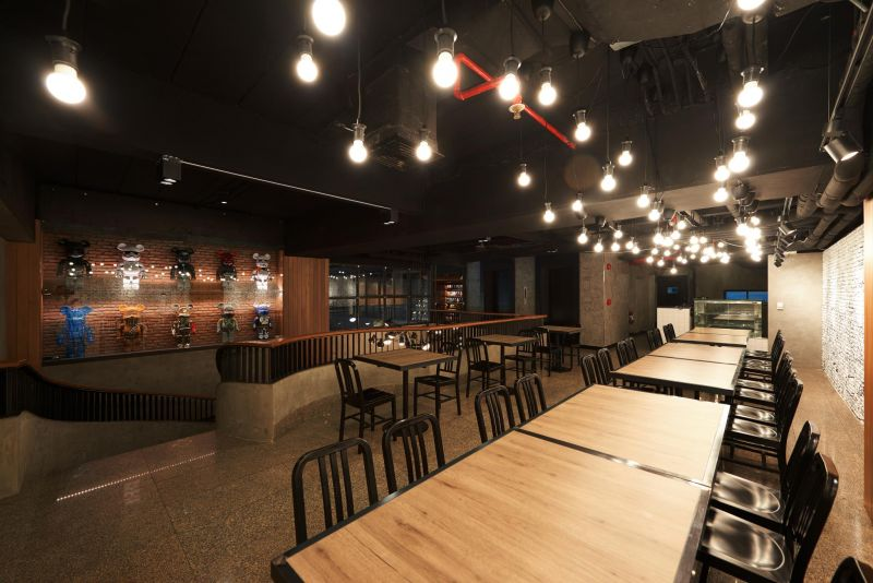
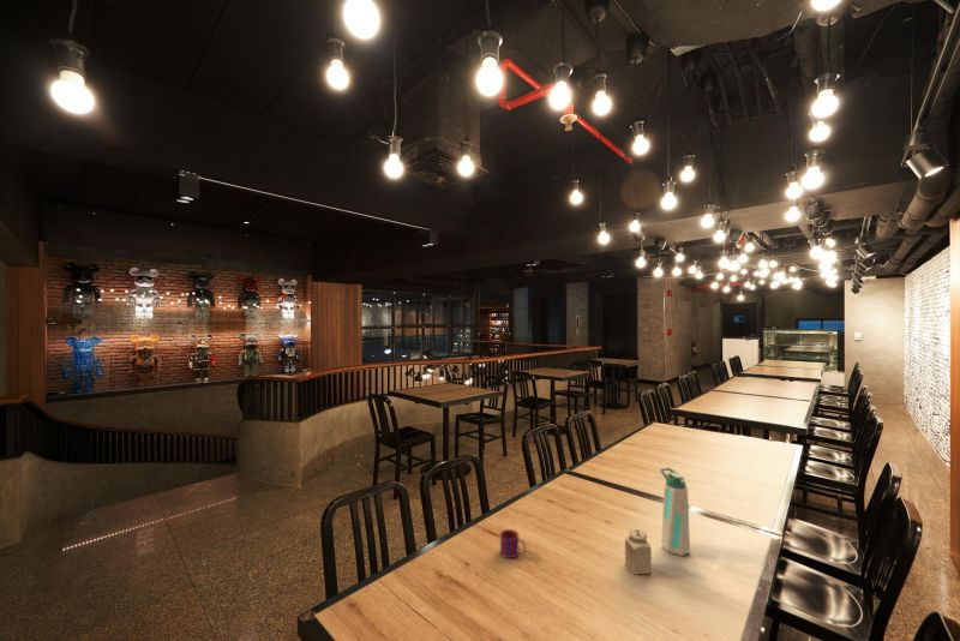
+ salt shaker (637, 550)
+ mug (512, 545)
+ water bottle (673, 510)
